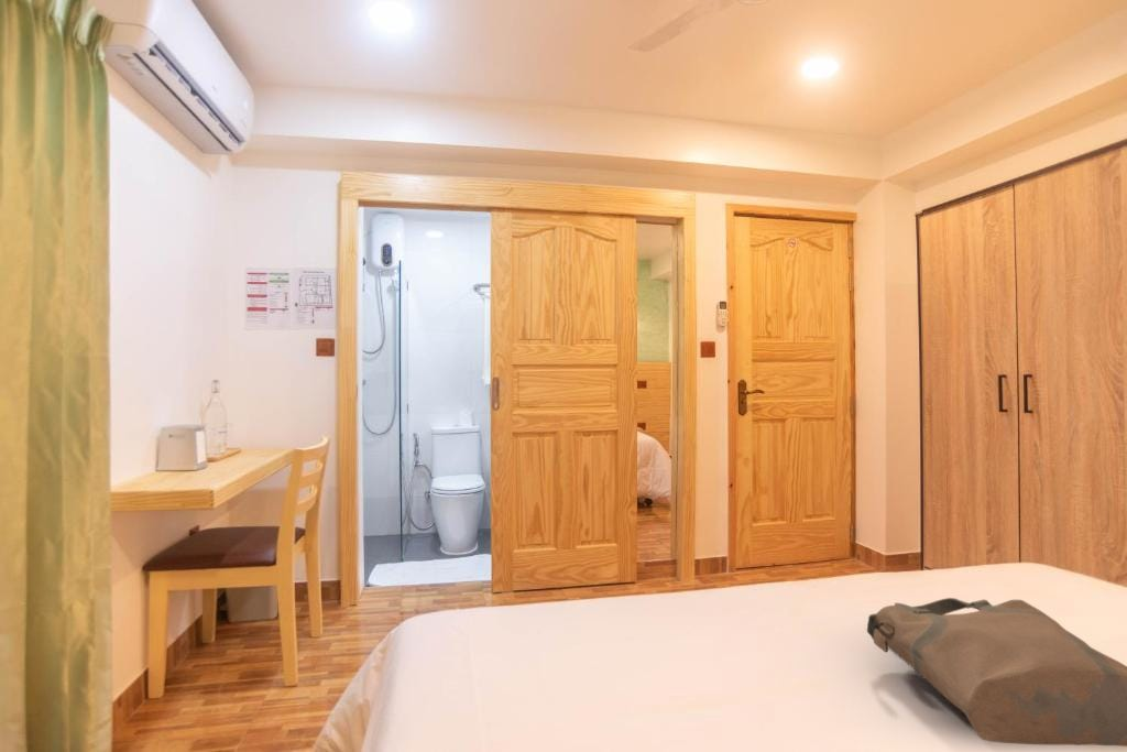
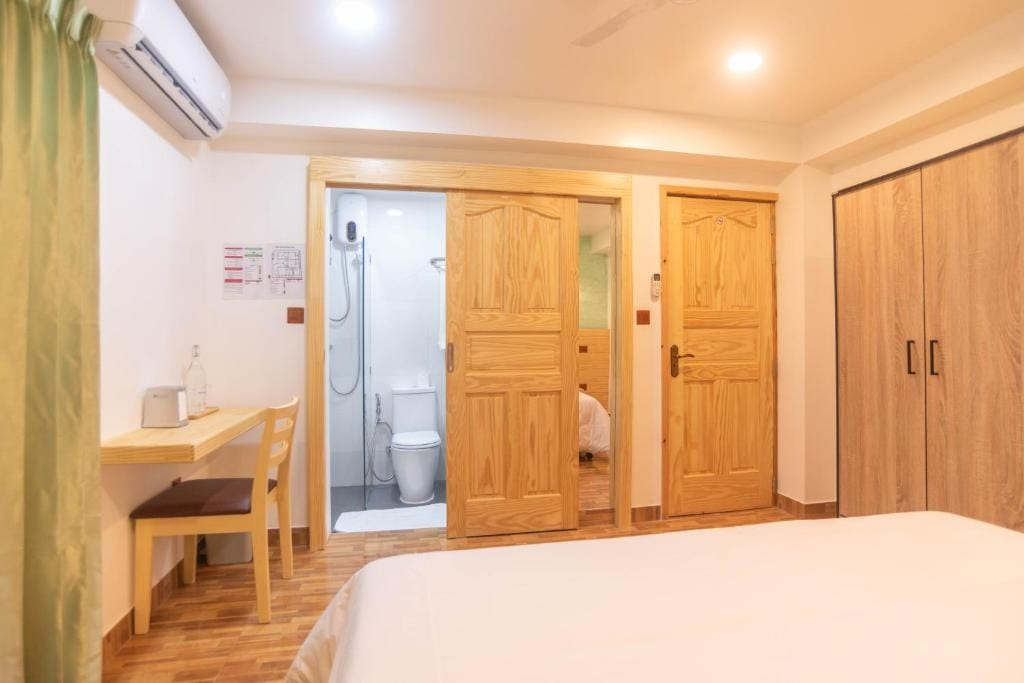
- tote bag (969, 644)
